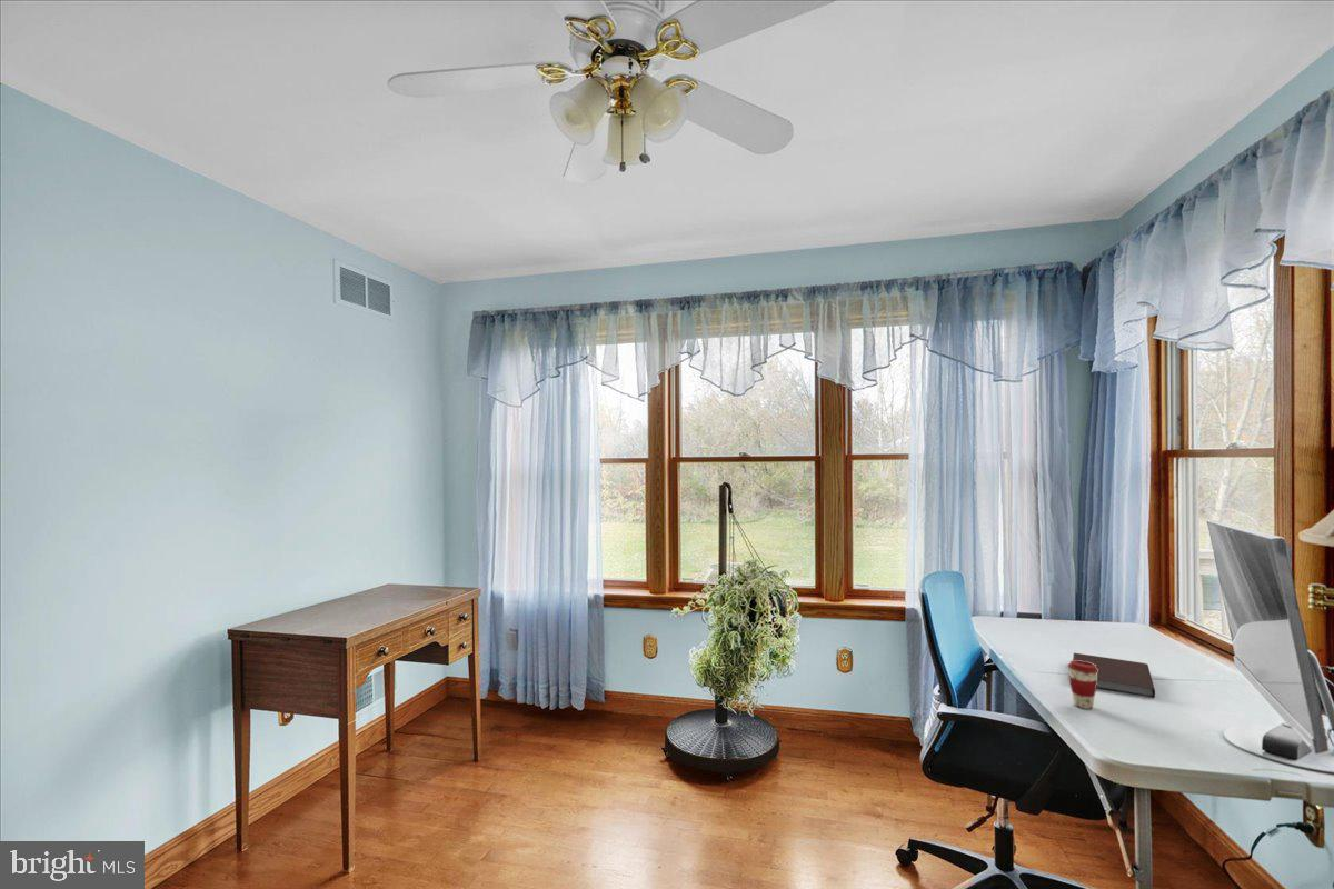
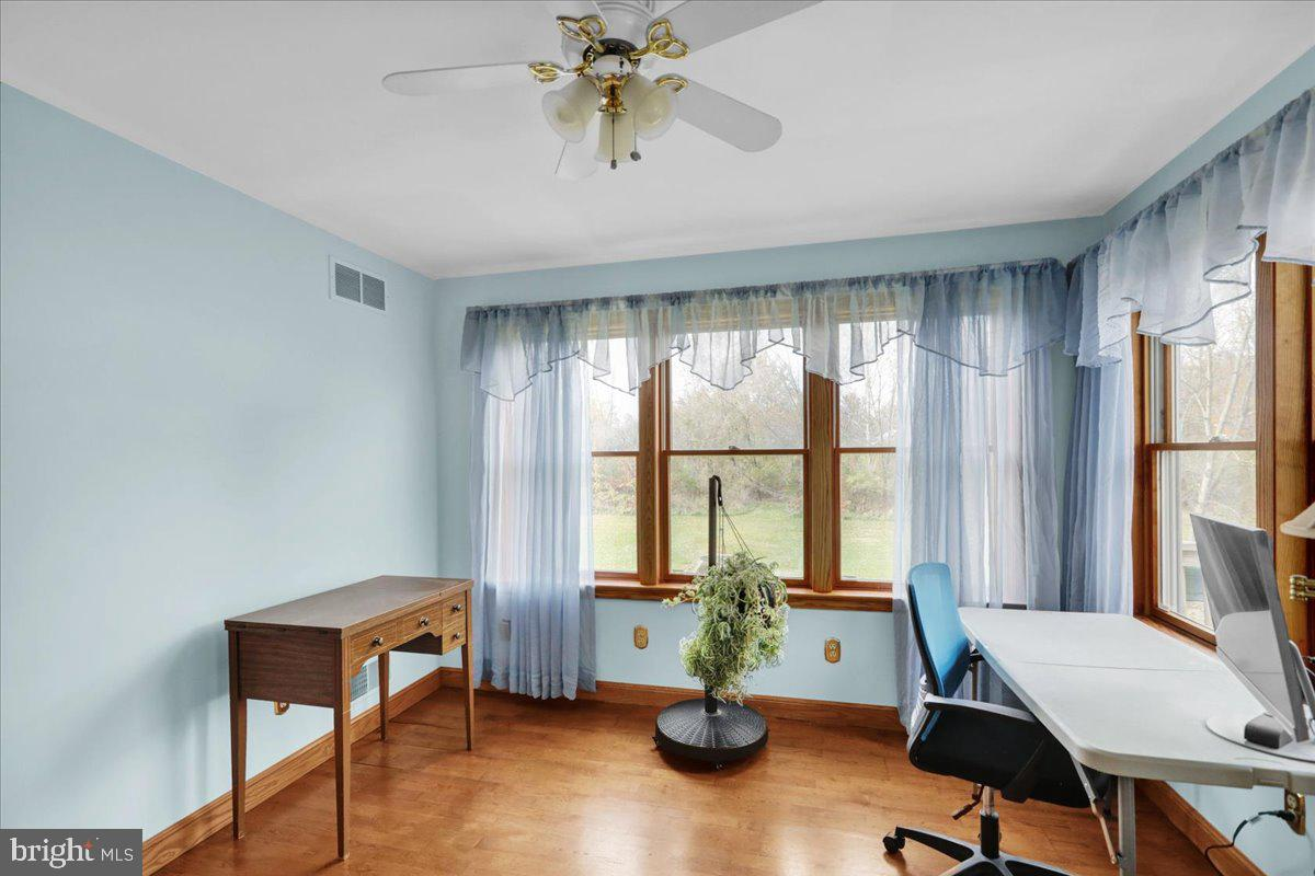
- notebook (1111, 673)
- coffee cup (1083, 683)
